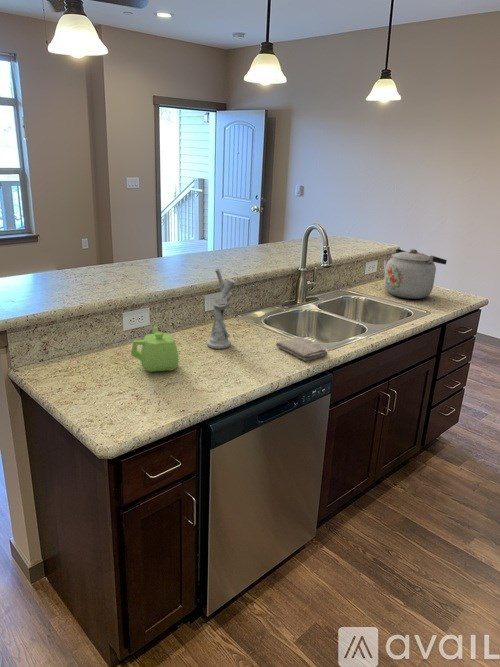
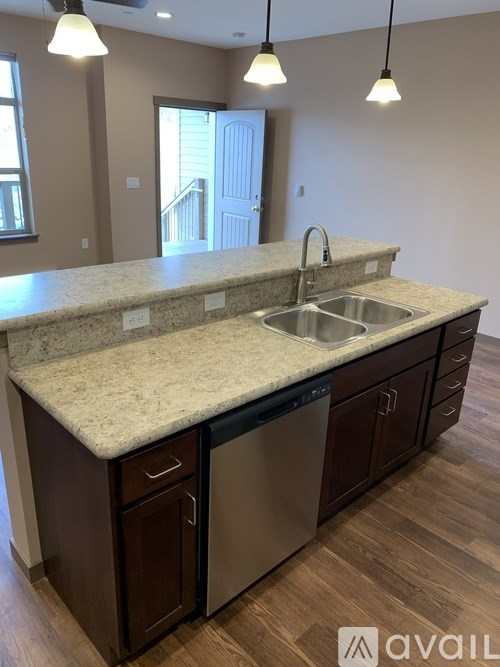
- washcloth (301, 347)
- teapot (154, 348)
- kettle (406, 271)
- utensil holder (220, 307)
